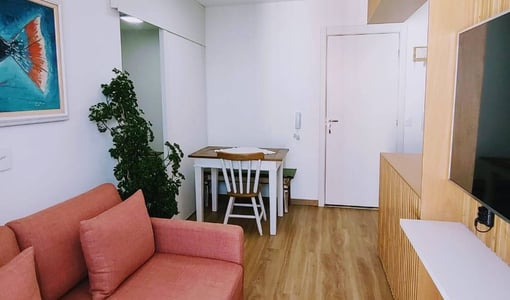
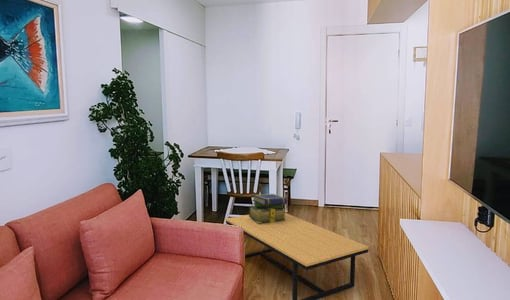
+ stack of books (268, 206)
+ coffee table (288, 251)
